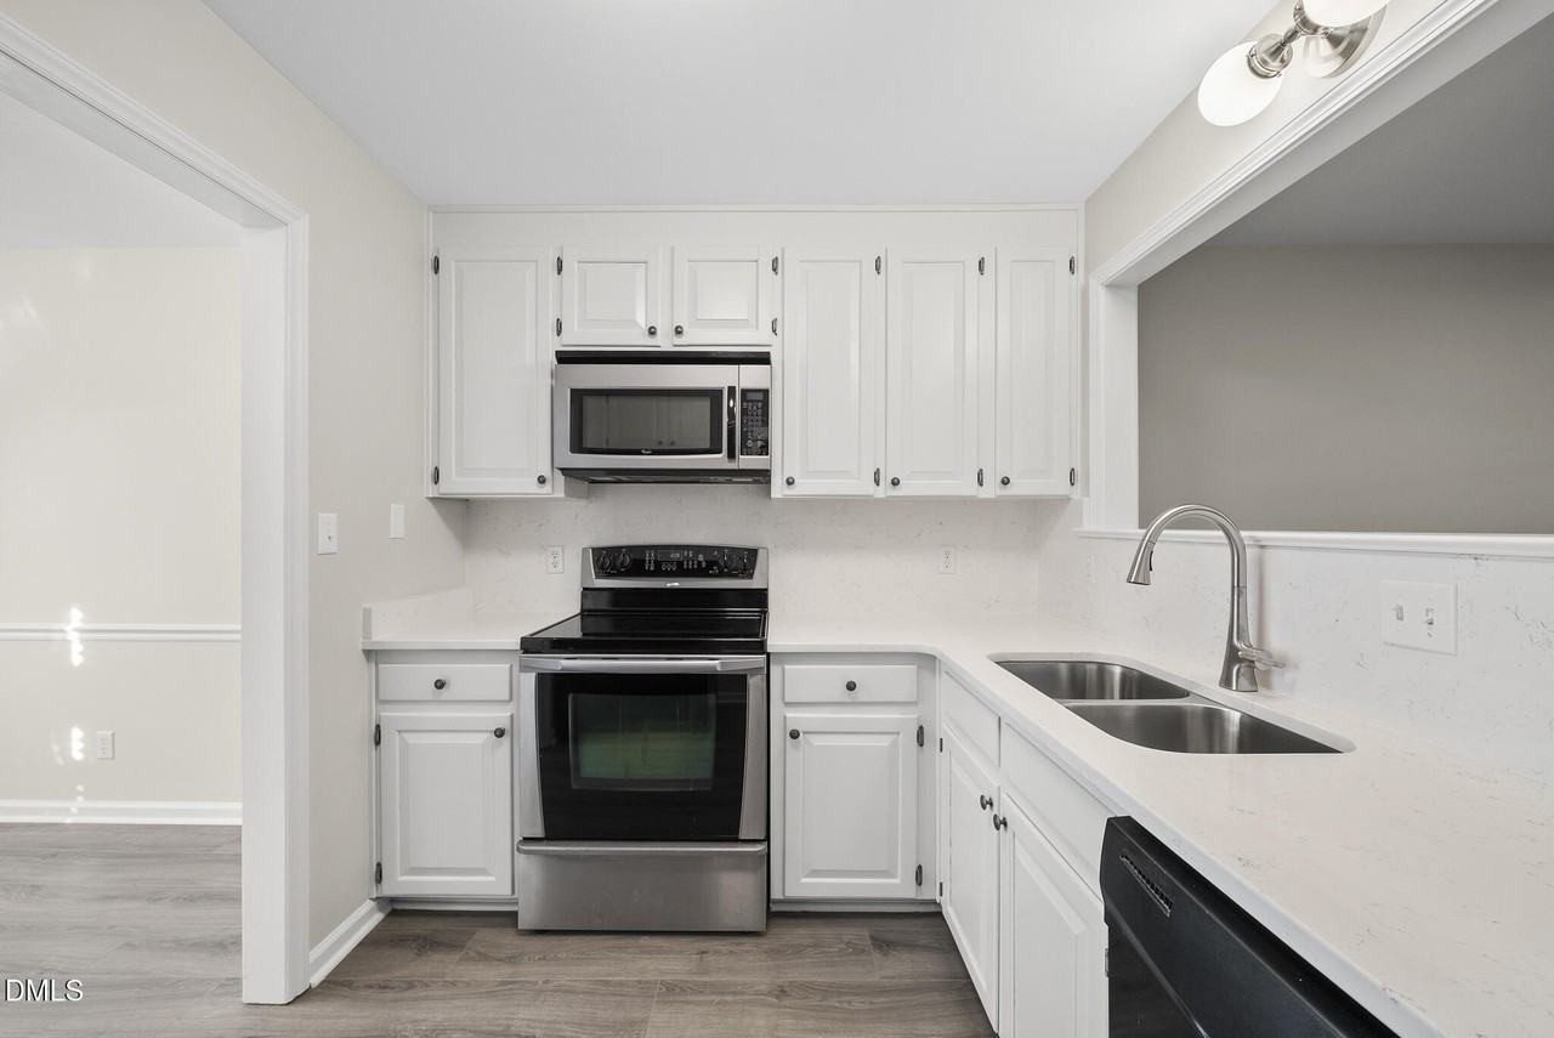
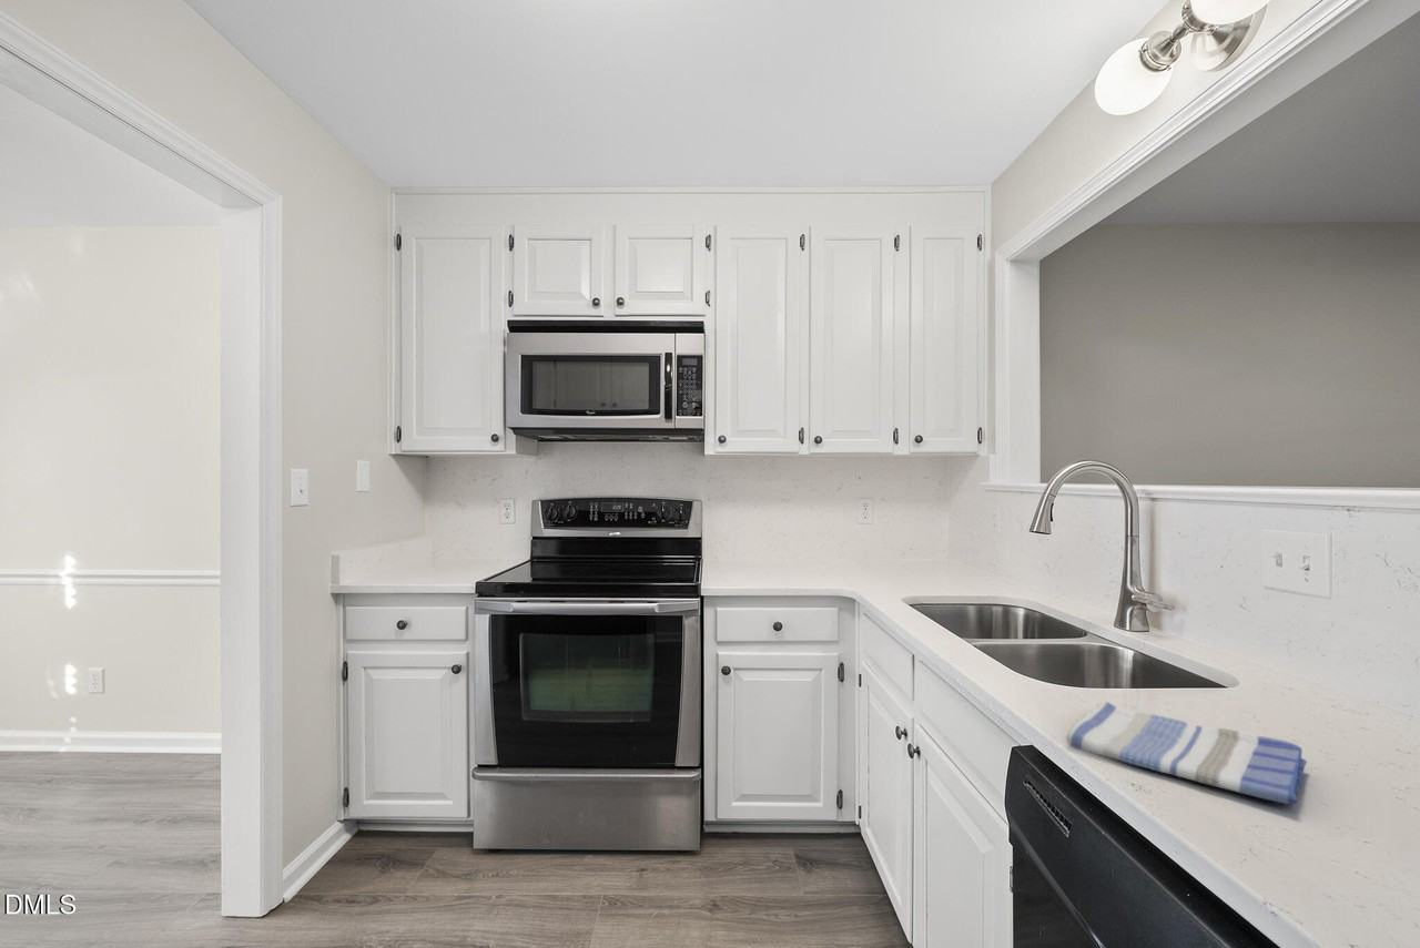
+ dish towel (1180, 745)
